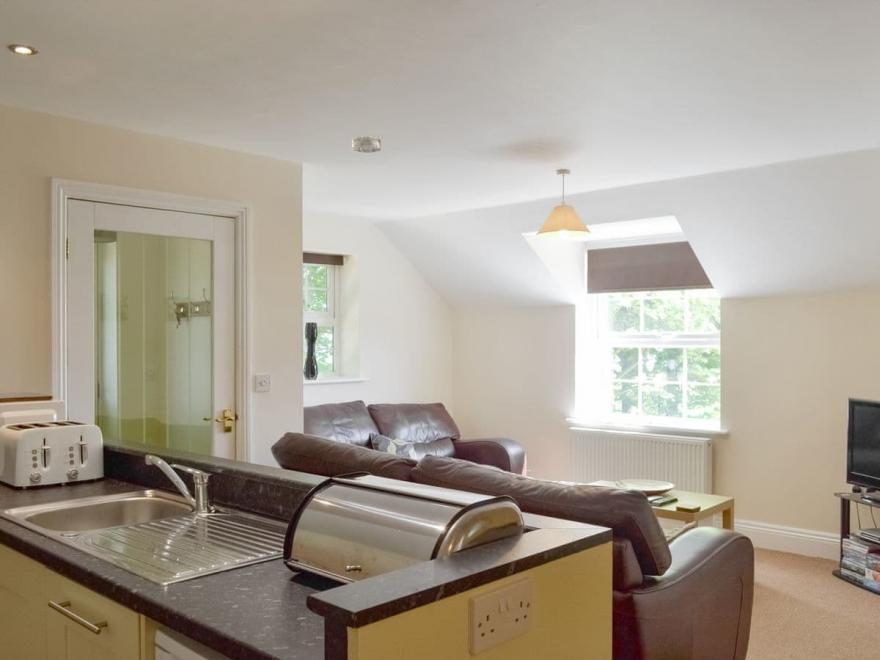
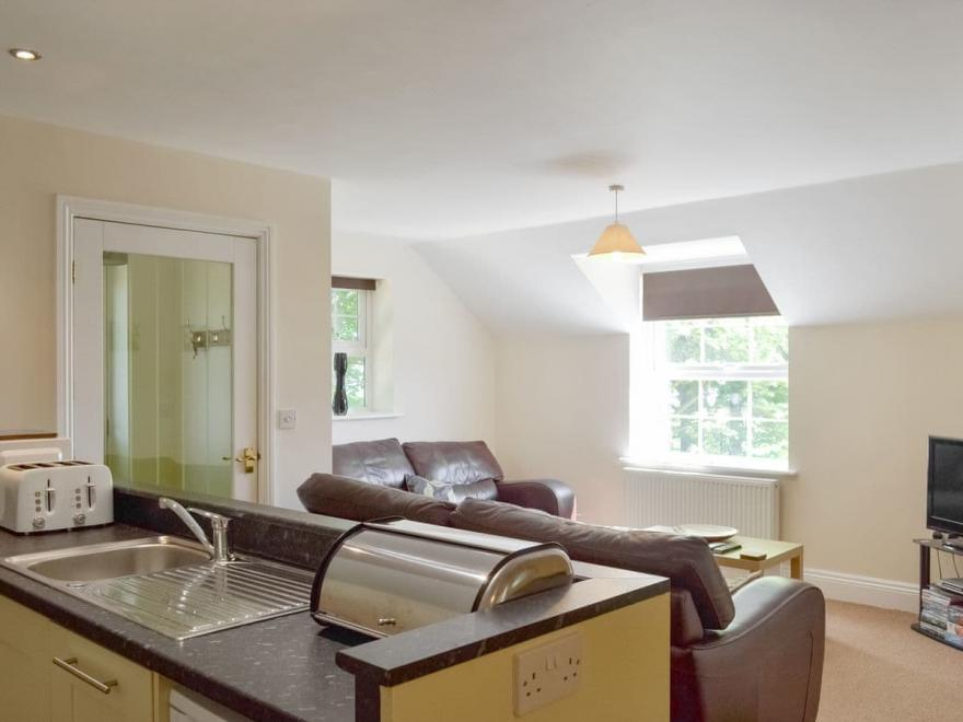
- smoke detector (366, 144)
